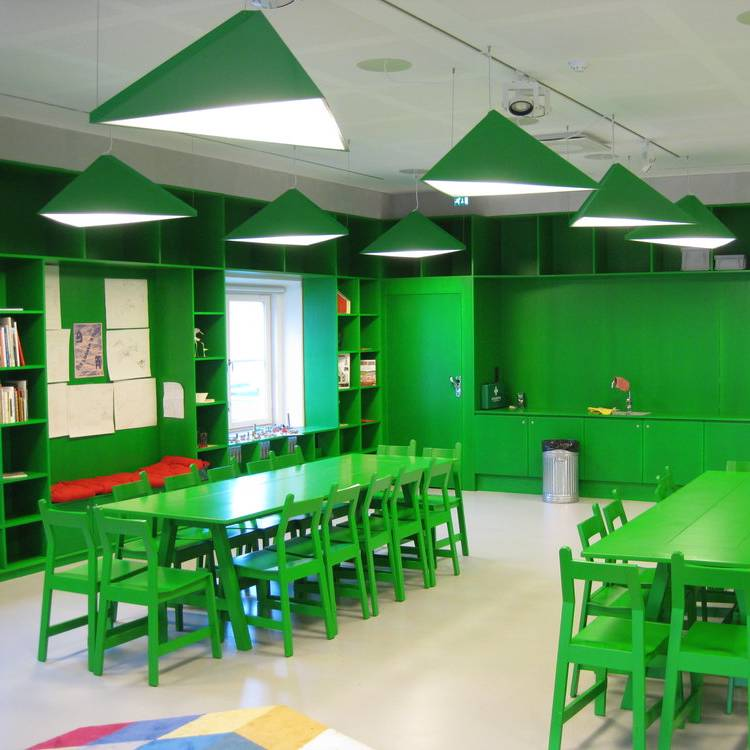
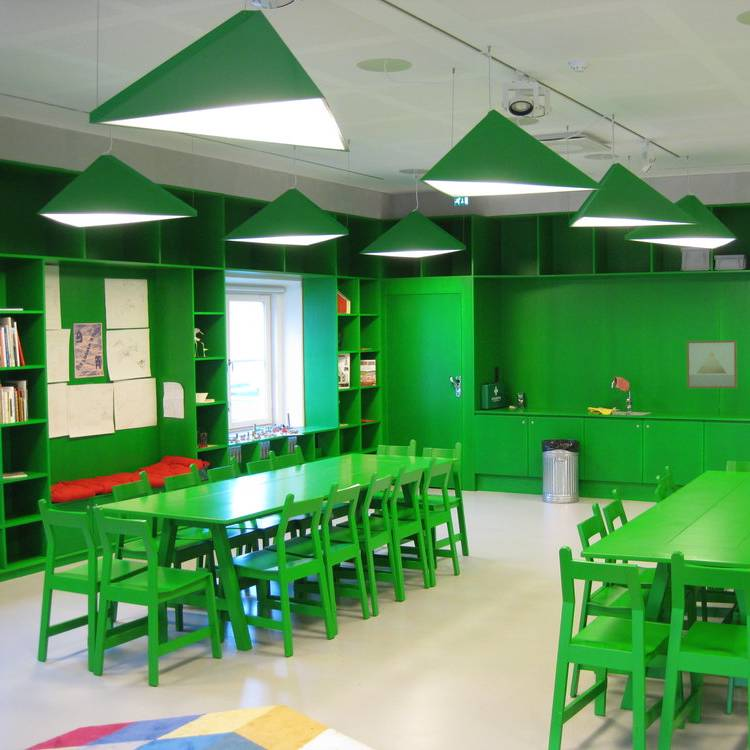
+ wall art (711, 364)
